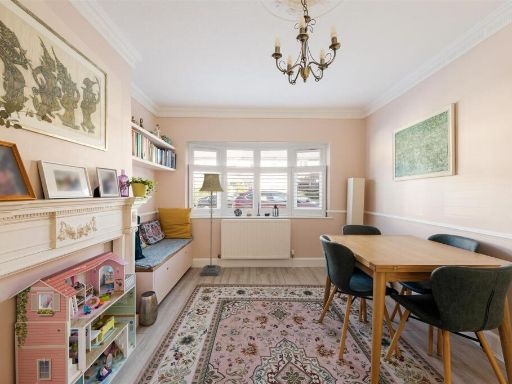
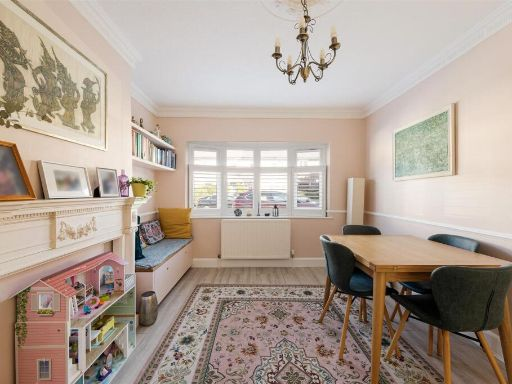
- floor lamp (211, 223)
